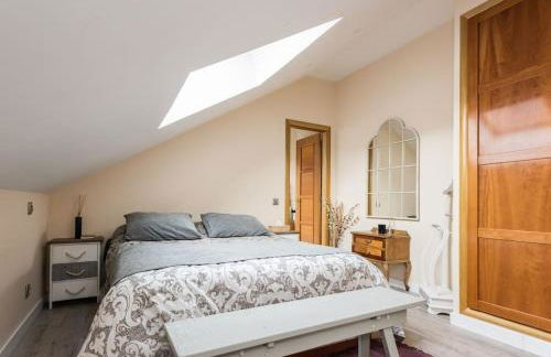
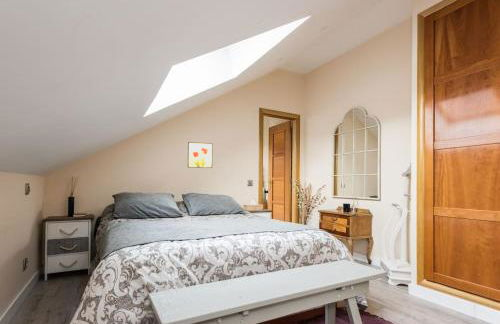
+ wall art (200, 155)
